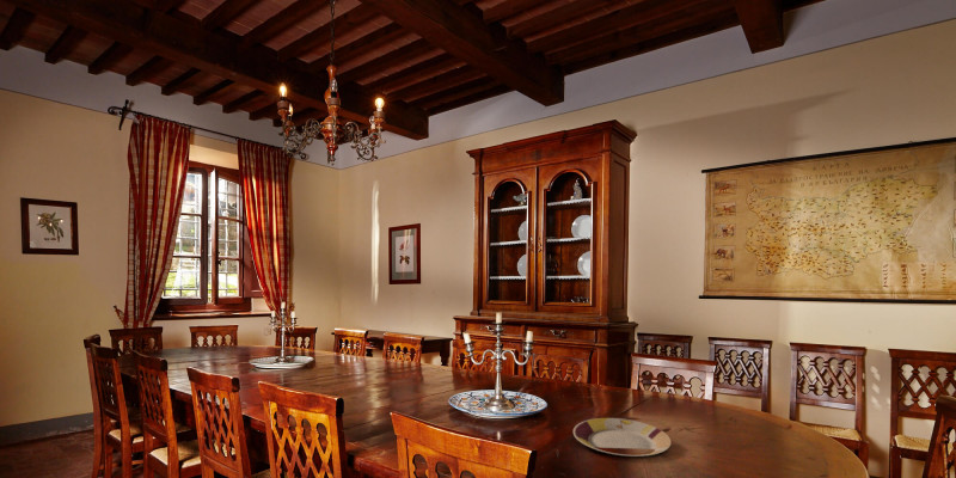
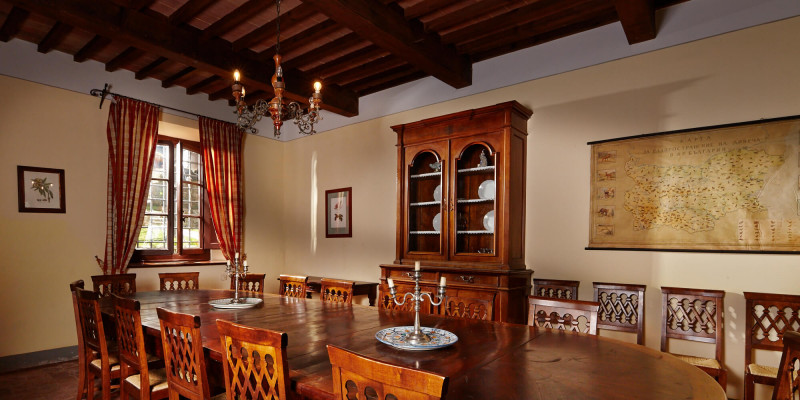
- plate (620, 439)
